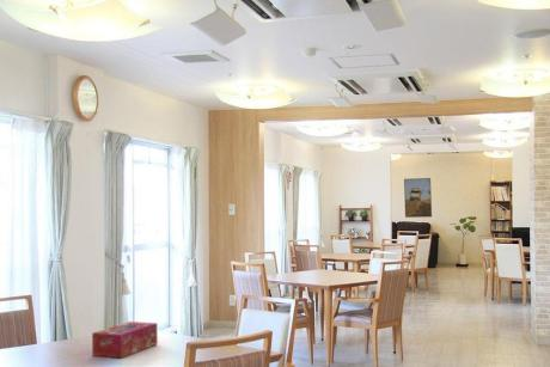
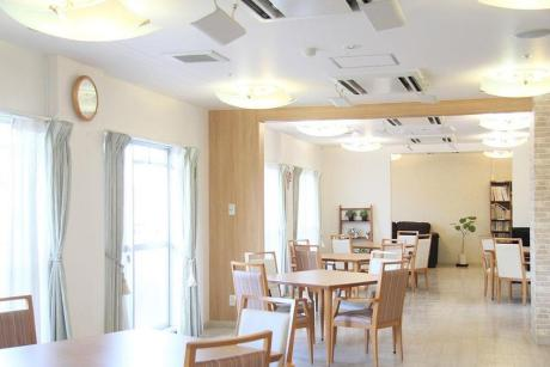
- tissue box (126, 338)
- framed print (417, 197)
